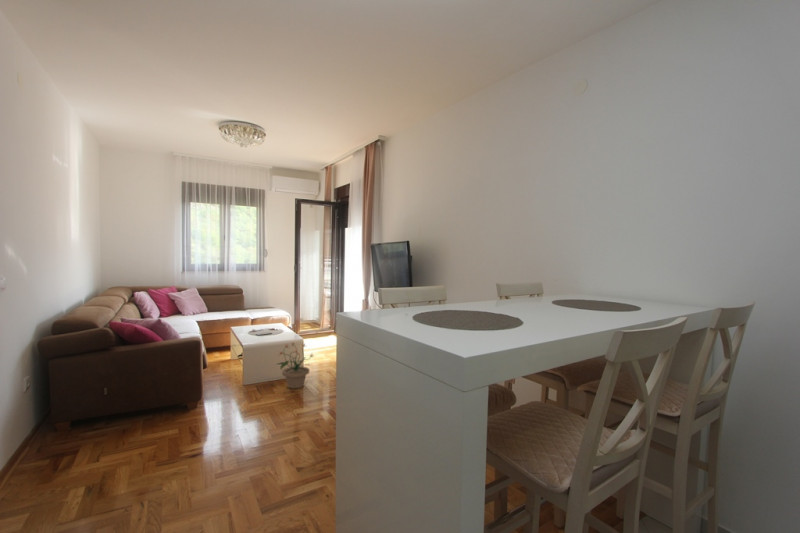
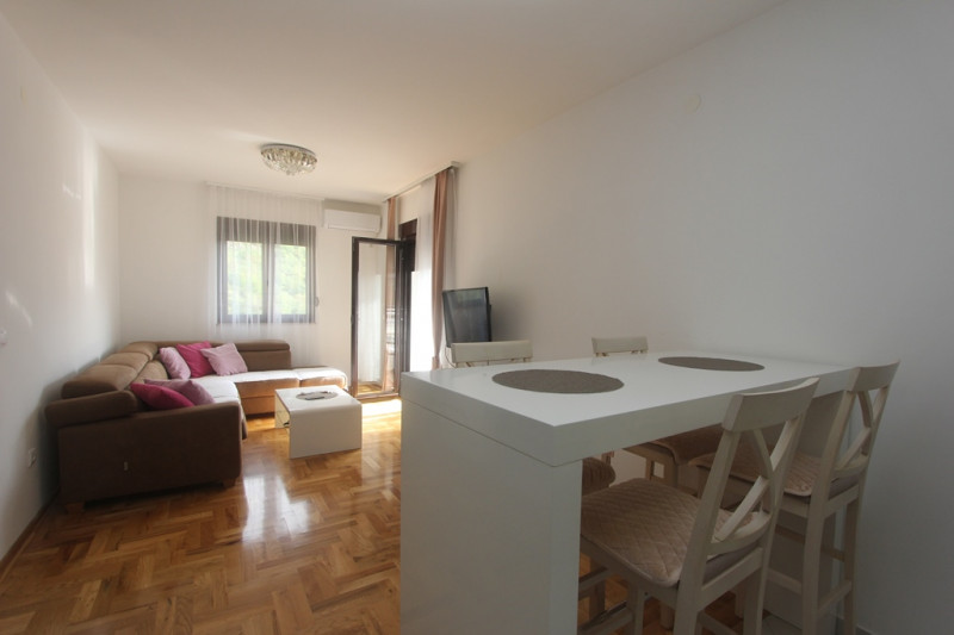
- potted plant (294, 364)
